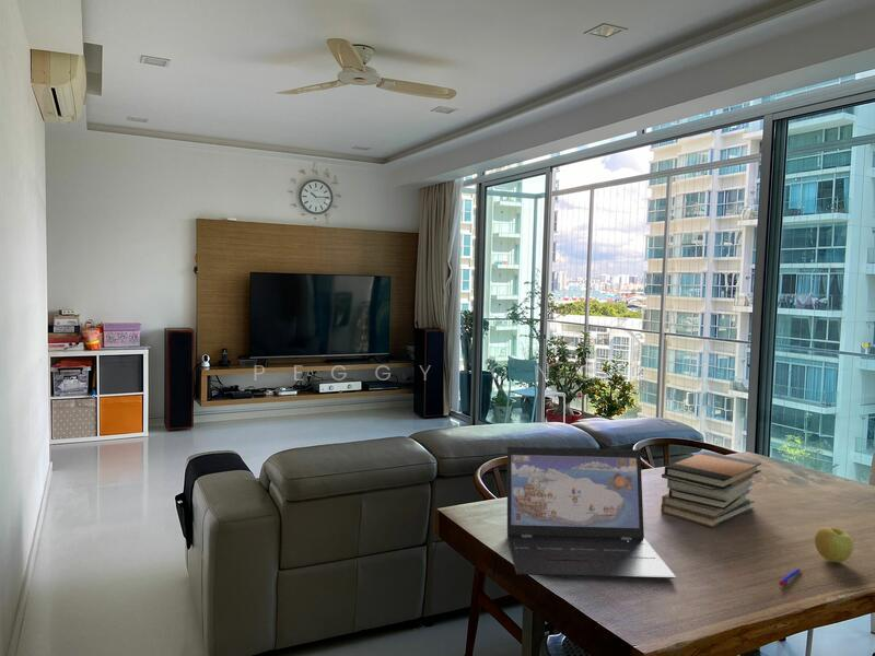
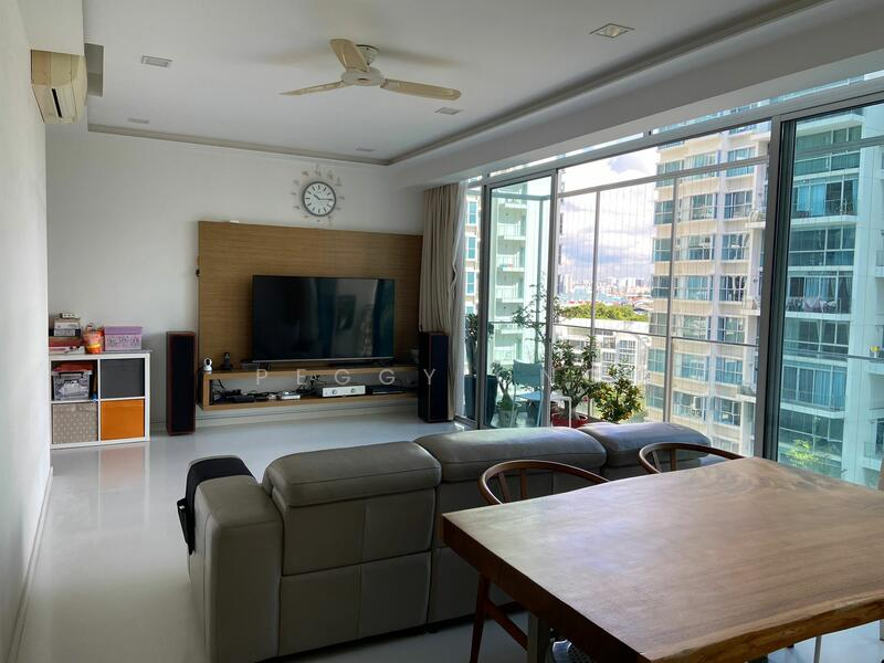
- pen (790, 575)
- laptop (583, 507)
- apple (833, 544)
- book stack (711, 487)
